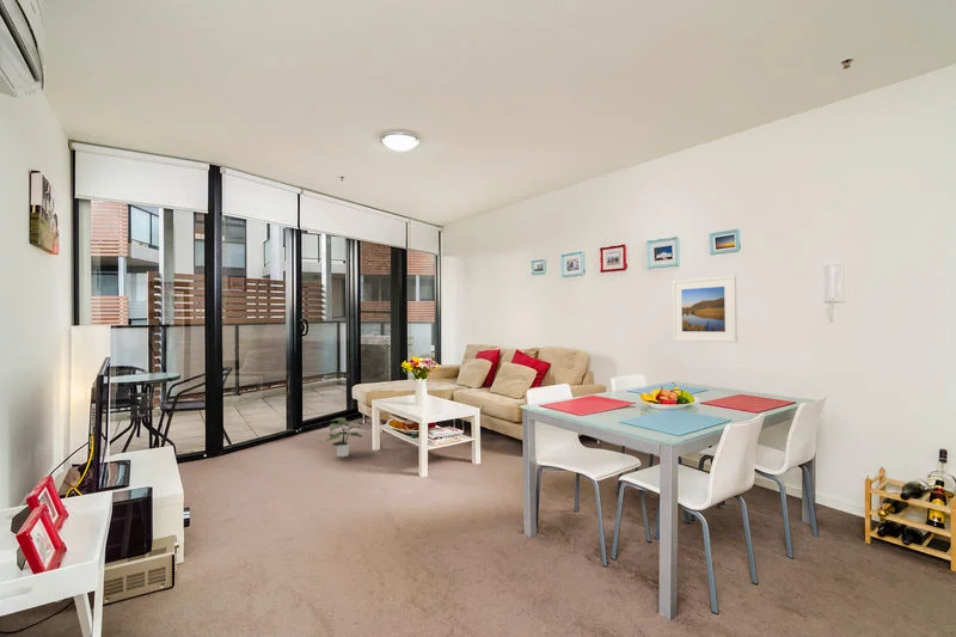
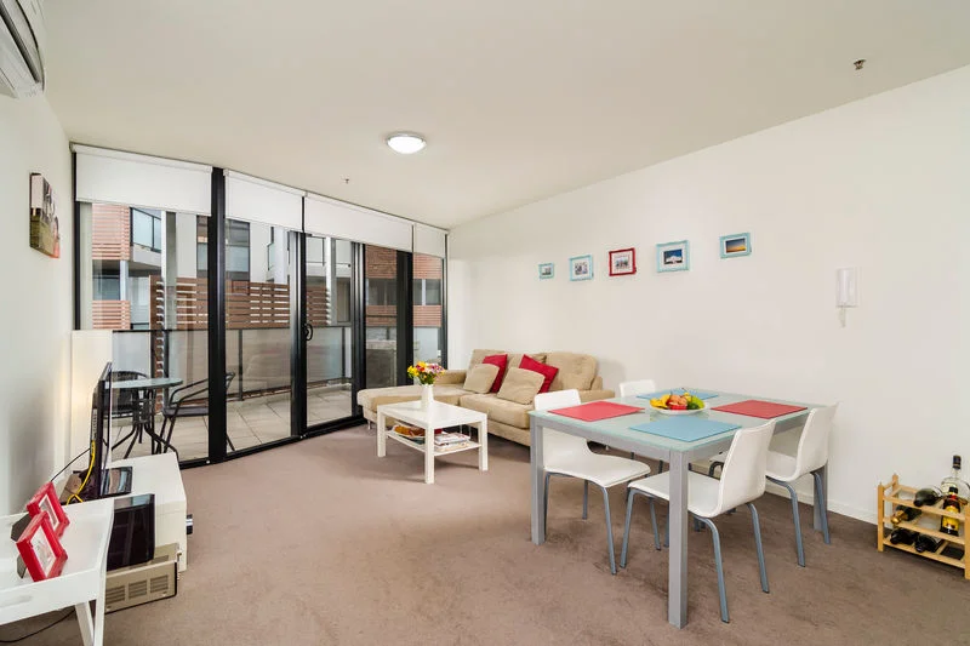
- potted plant (343, 435)
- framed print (703, 310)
